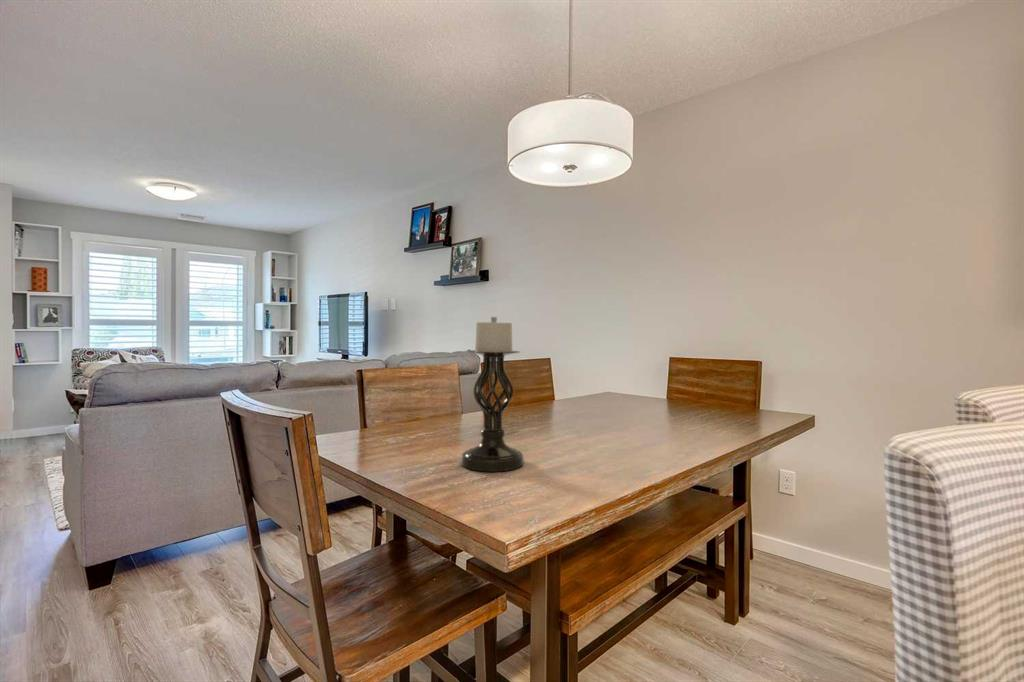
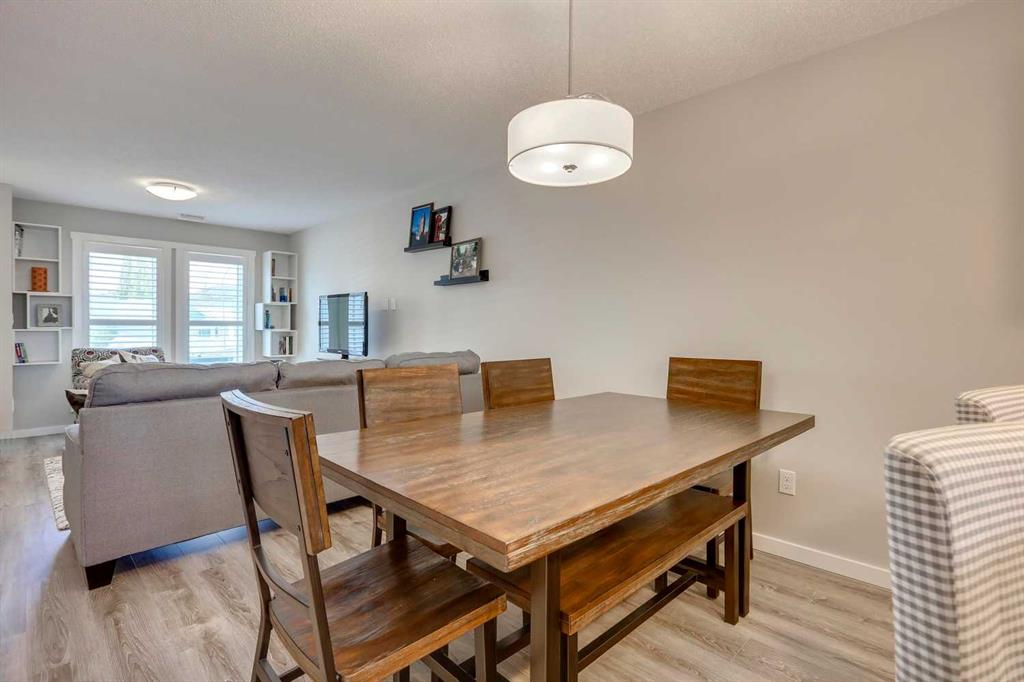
- candle holder (493, 390)
